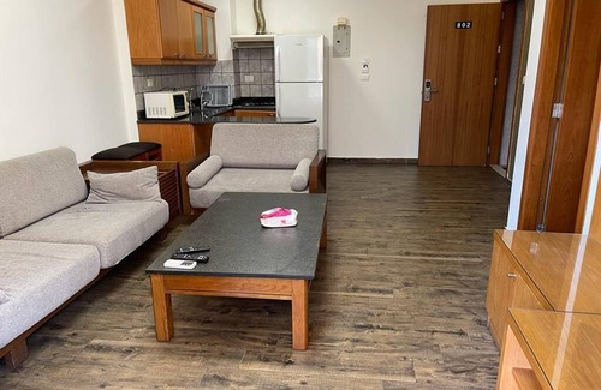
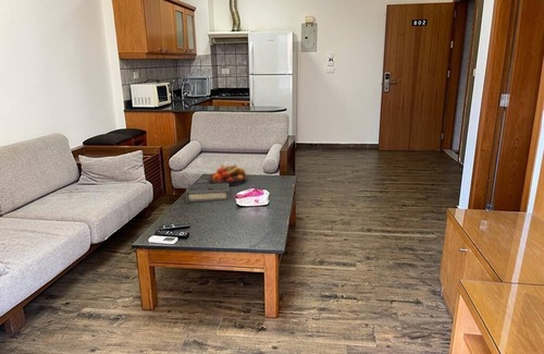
+ fruit bowl (227, 173)
+ book (208, 192)
